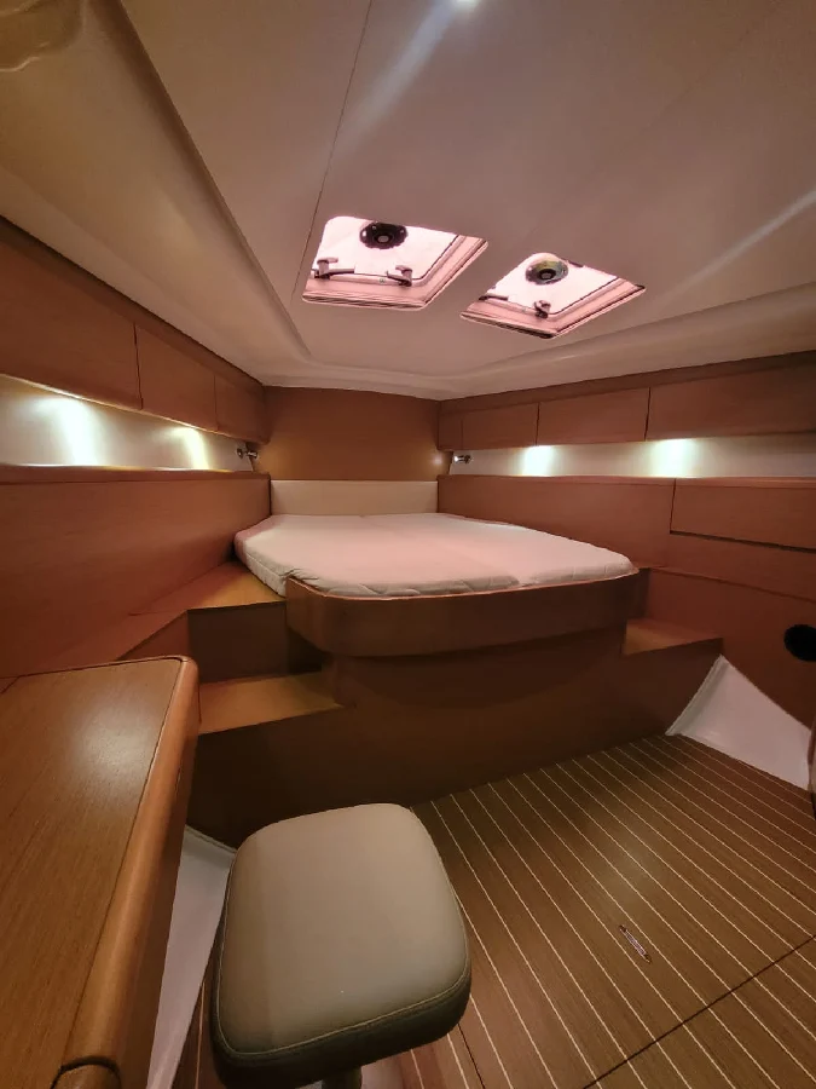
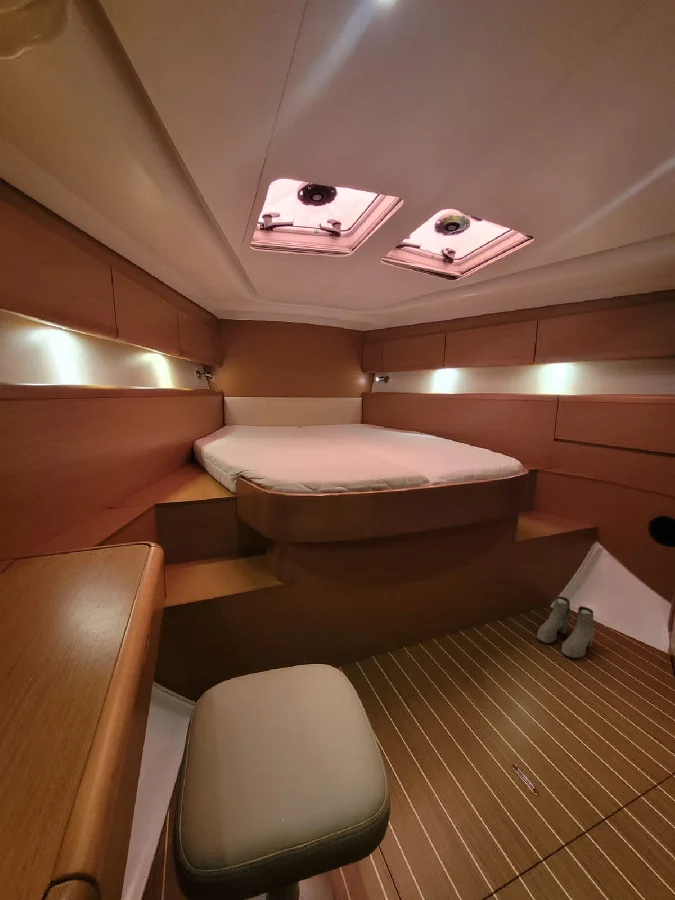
+ boots (567, 624)
